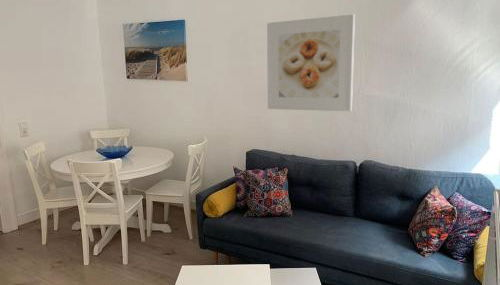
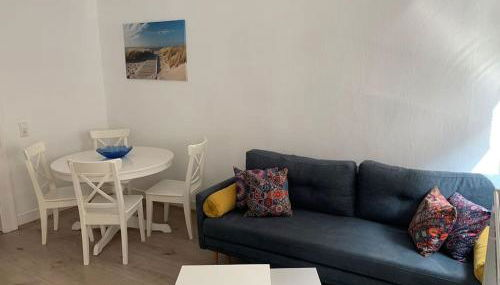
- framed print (307, 65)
